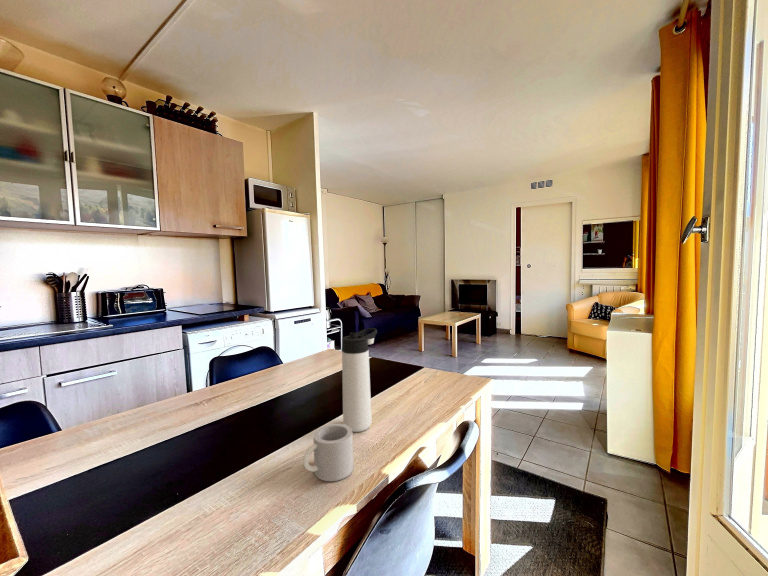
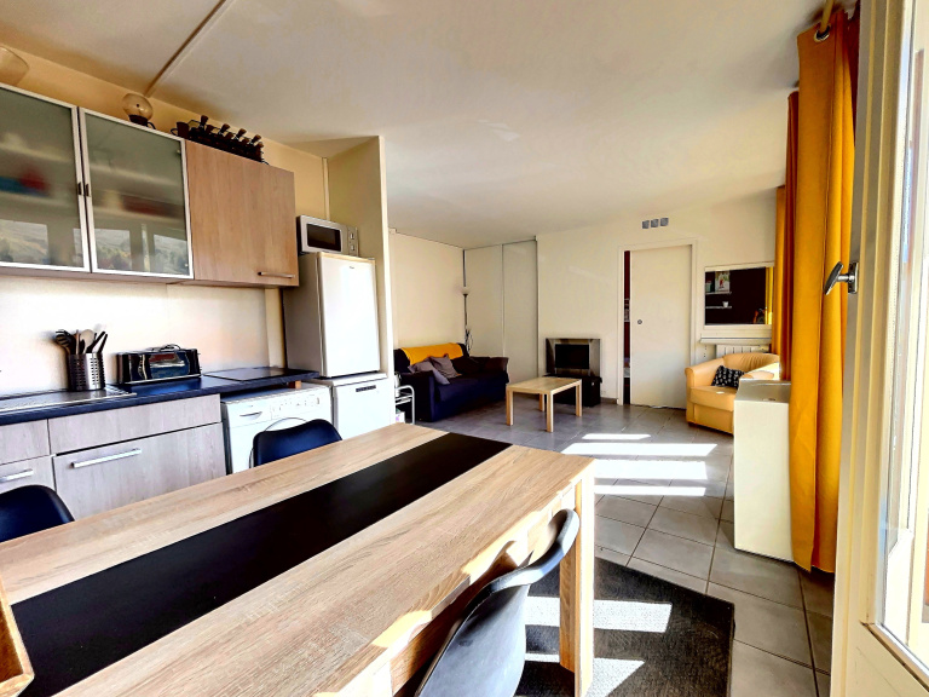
- thermos bottle (361, 377)
- mug (327, 453)
